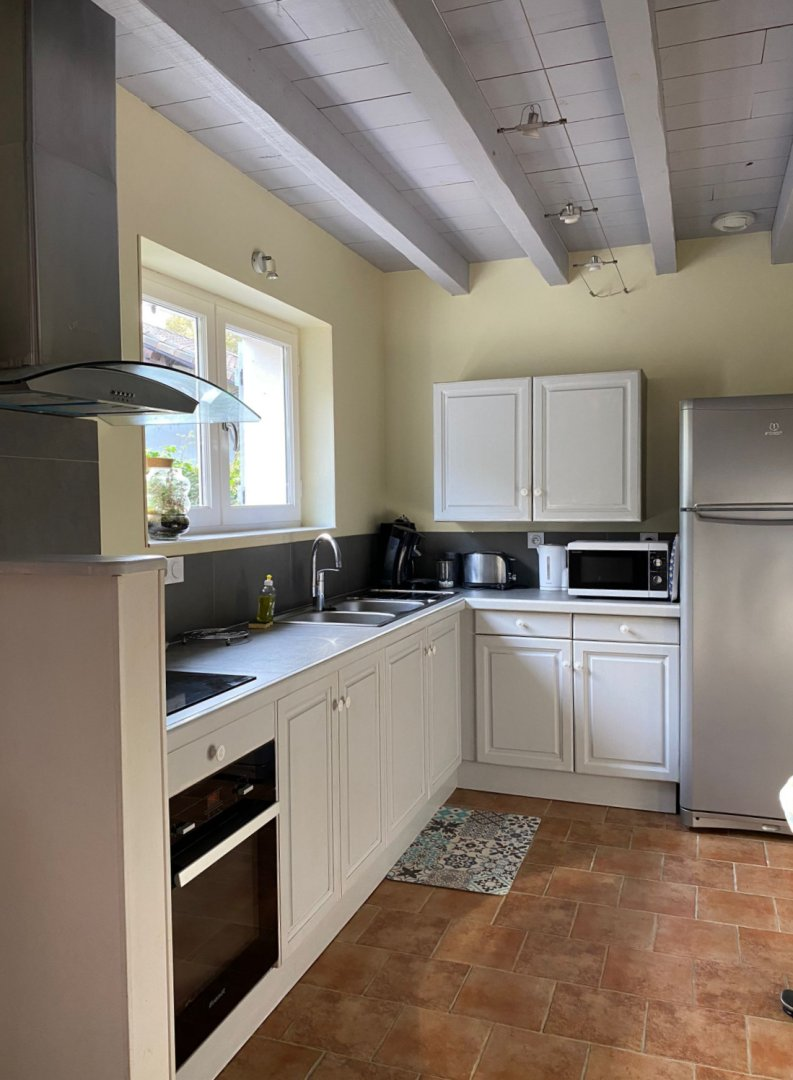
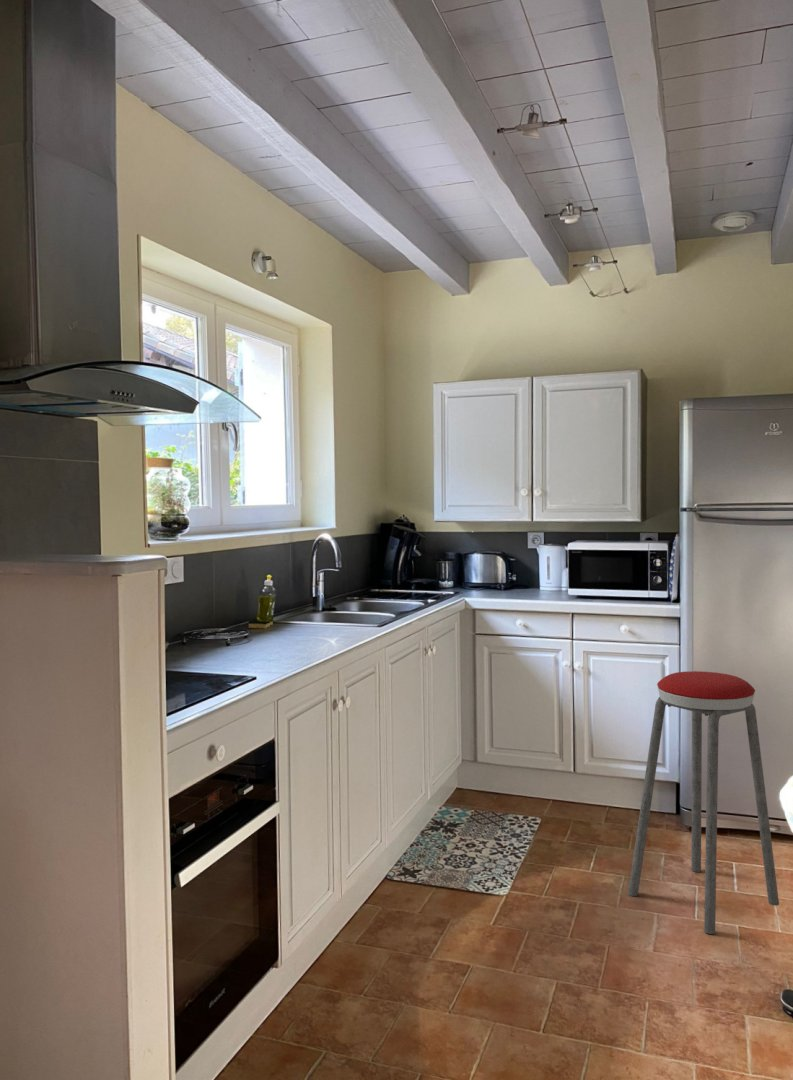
+ music stool (700, 788)
